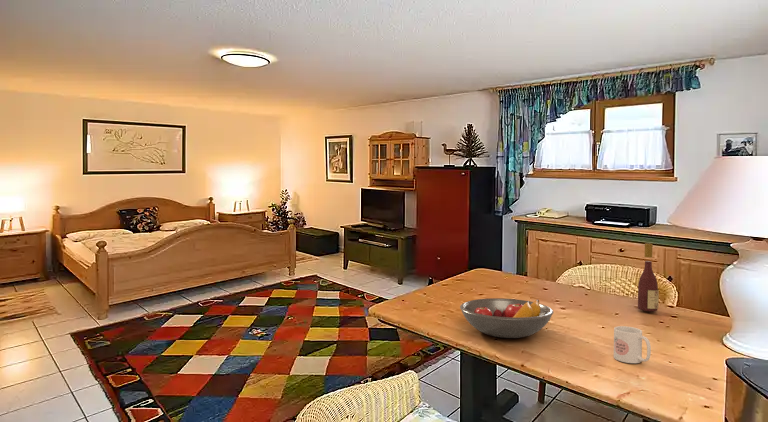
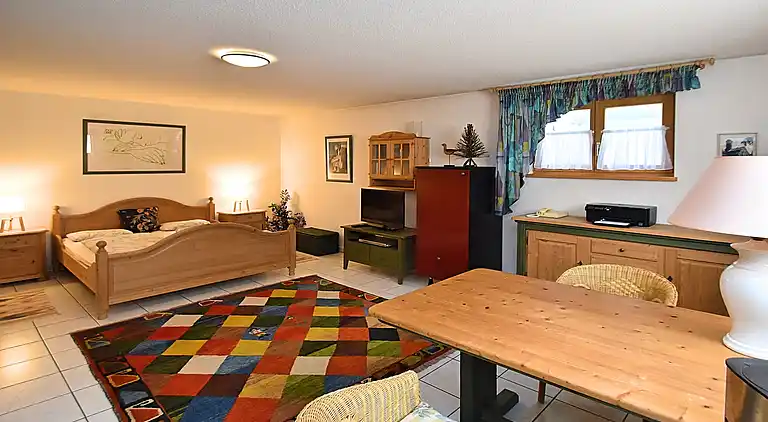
- mug (632, 345)
- fruit bowl (505, 316)
- wine bottle (648, 277)
